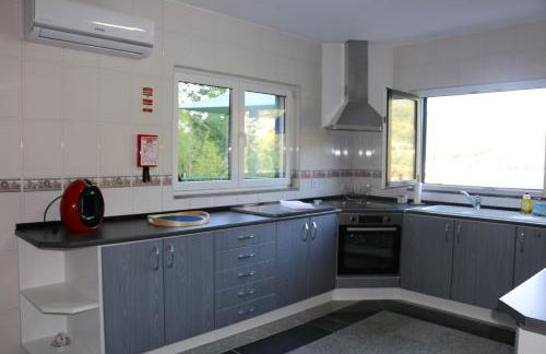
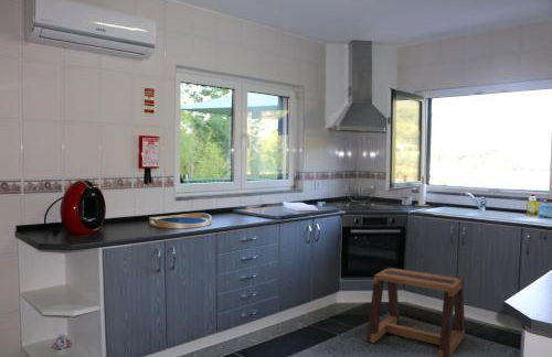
+ stool (397, 307)
